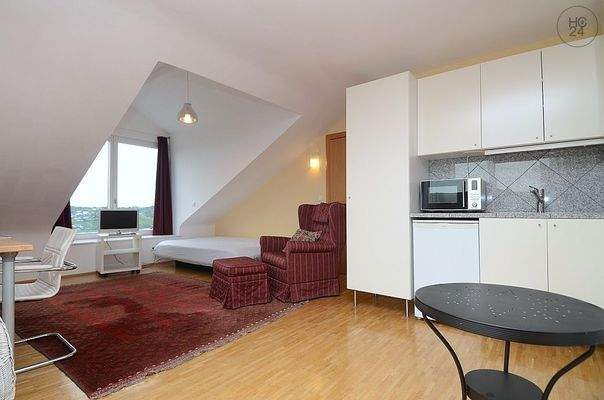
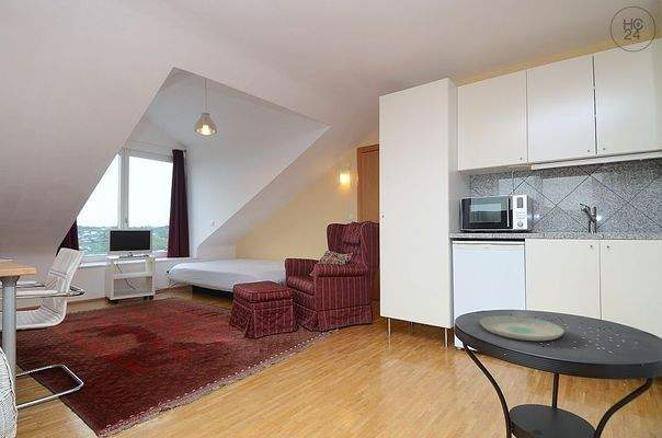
+ plate (520, 327)
